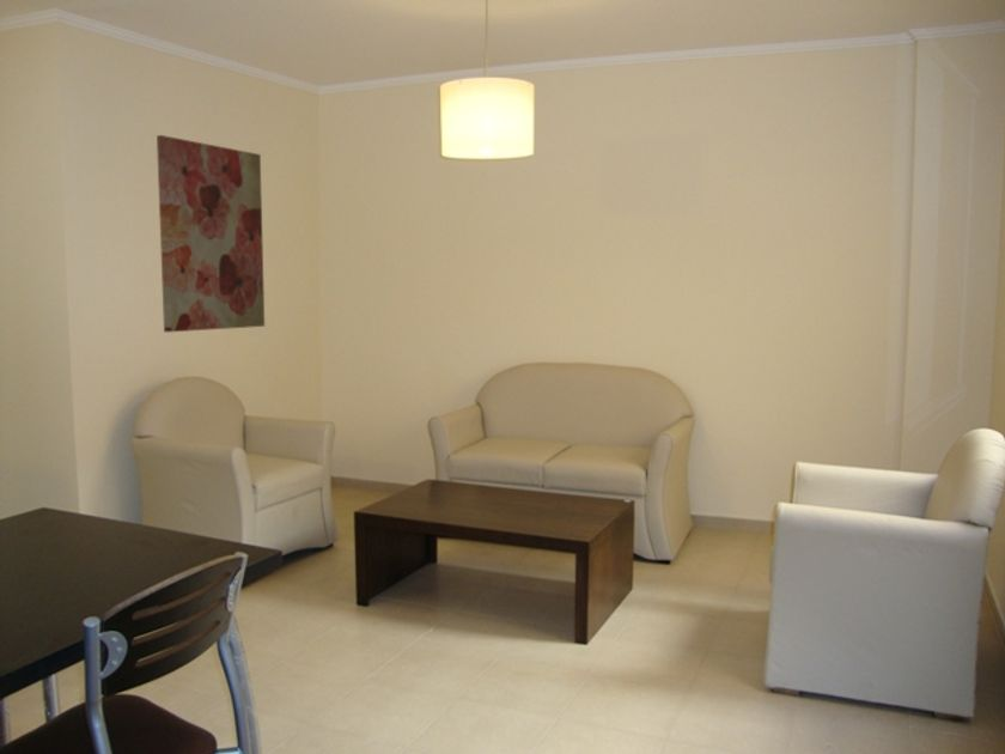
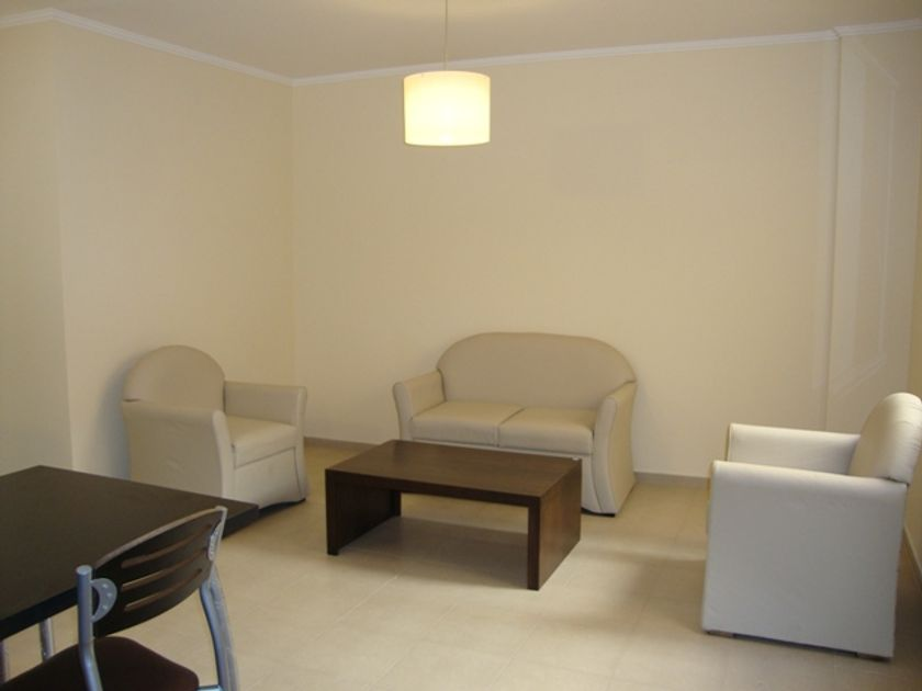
- wall art (214, 238)
